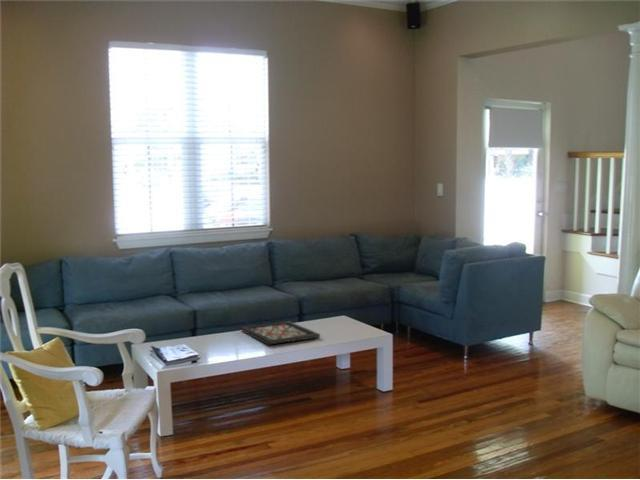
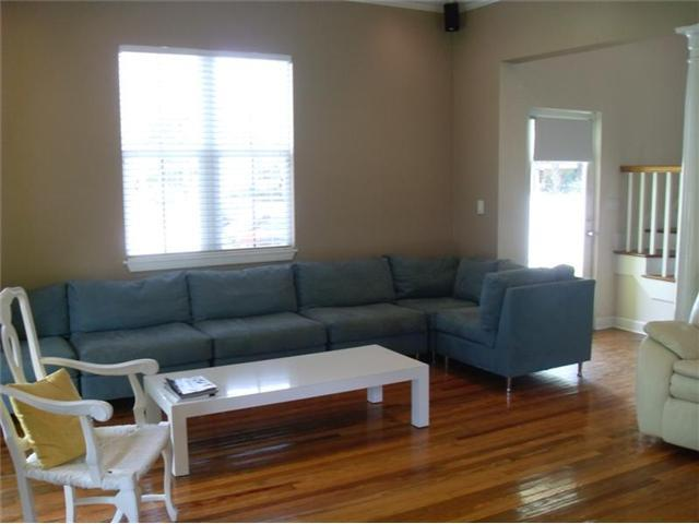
- decorative tray (279, 332)
